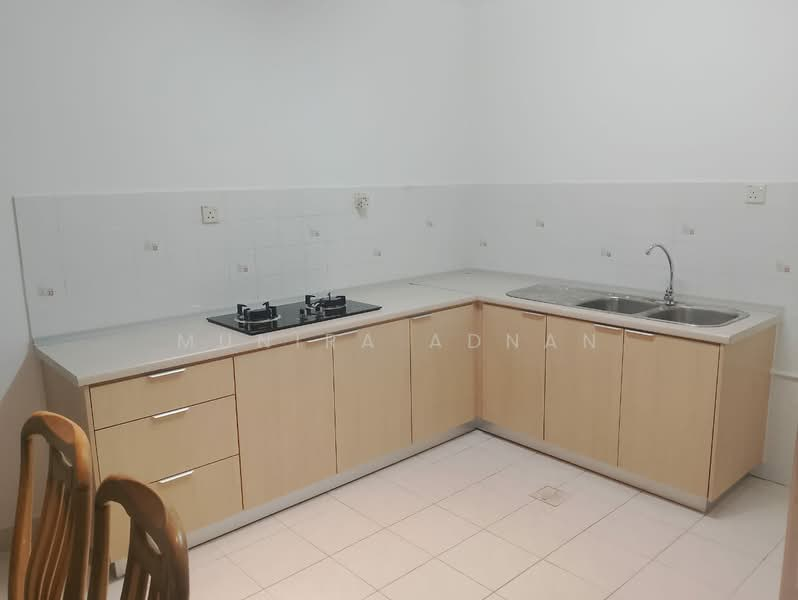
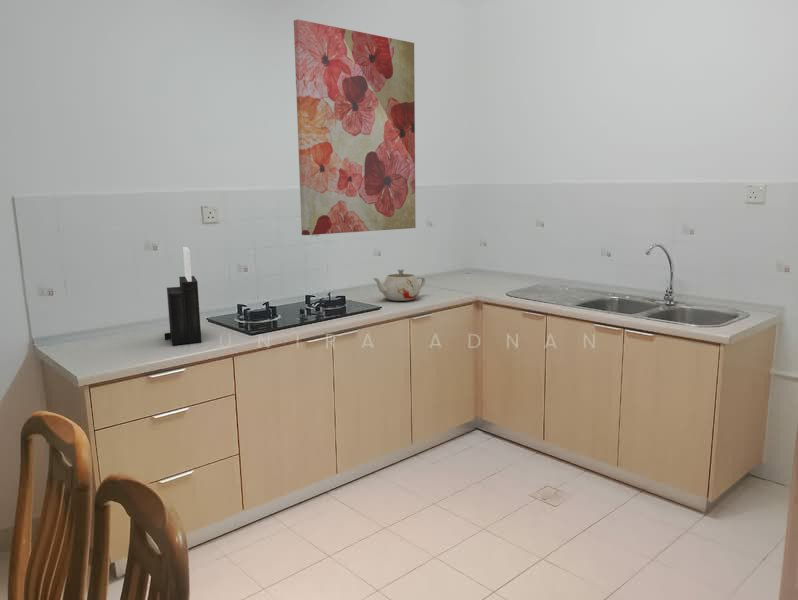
+ wall art (360, 134)
+ knife block (179, 294)
+ teapot (399, 284)
